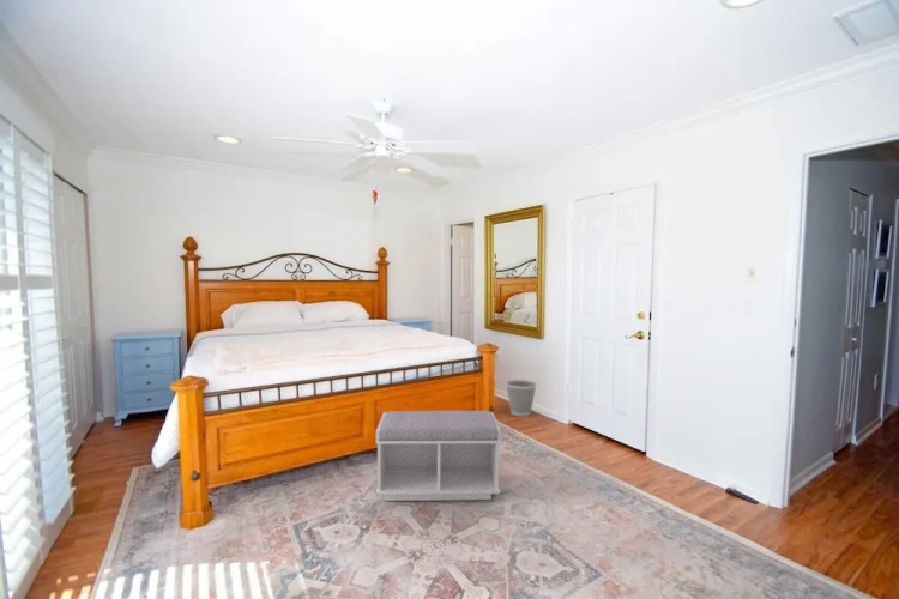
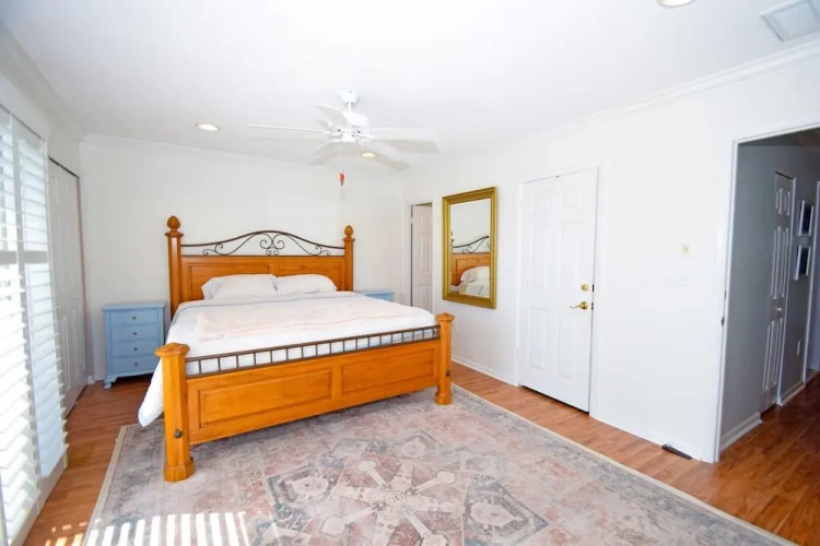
- wastebasket (520, 398)
- bench (438, 452)
